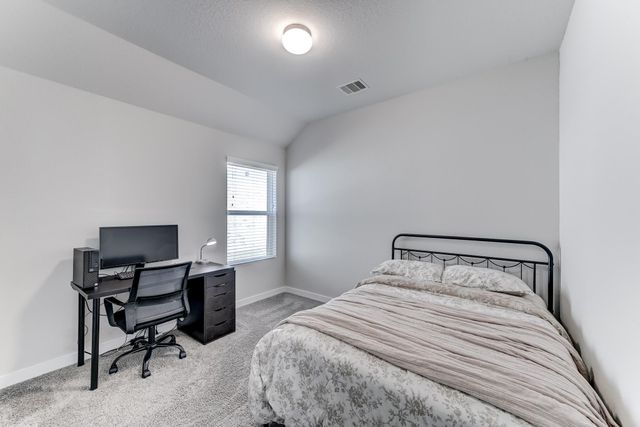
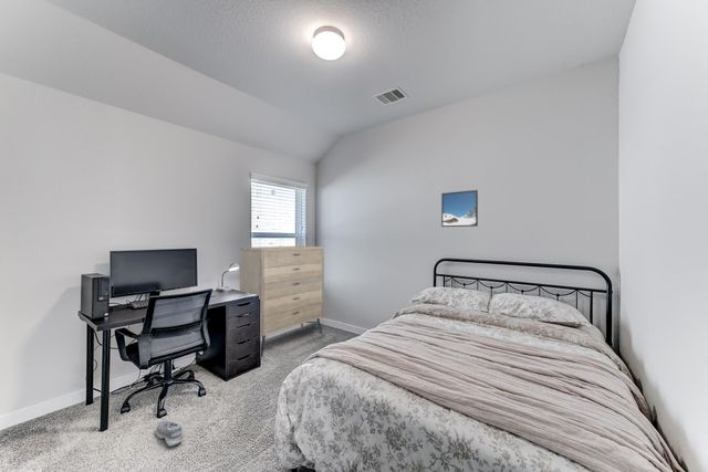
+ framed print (458, 209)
+ shoe (169, 429)
+ dresser (284, 293)
